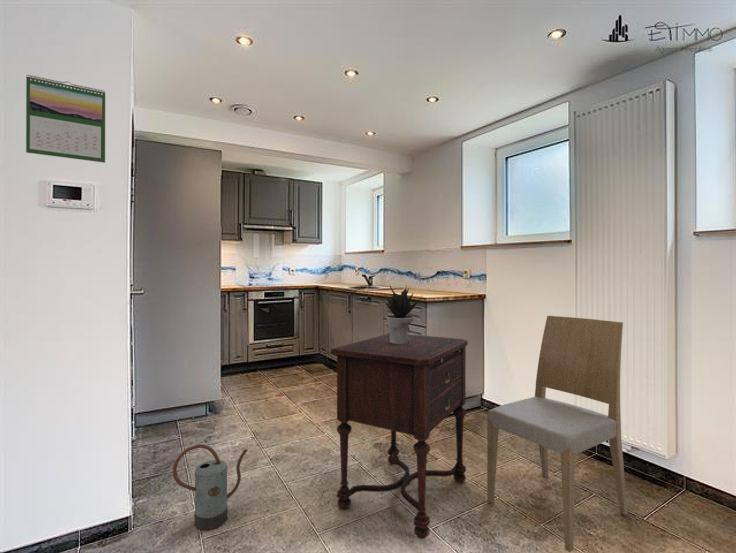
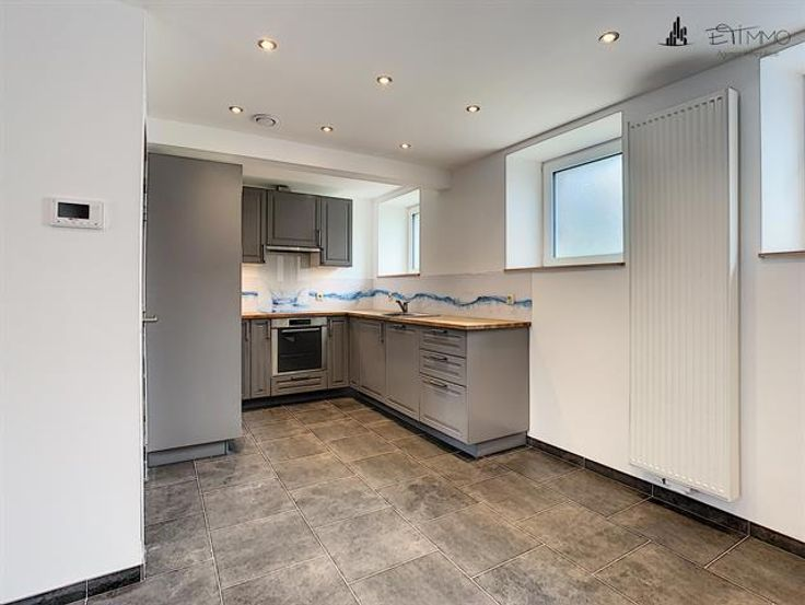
- side table (405, 418)
- dining chair (555, 414)
- watering can (212, 480)
- calendar (67, 119)
- potted plant (401, 312)
